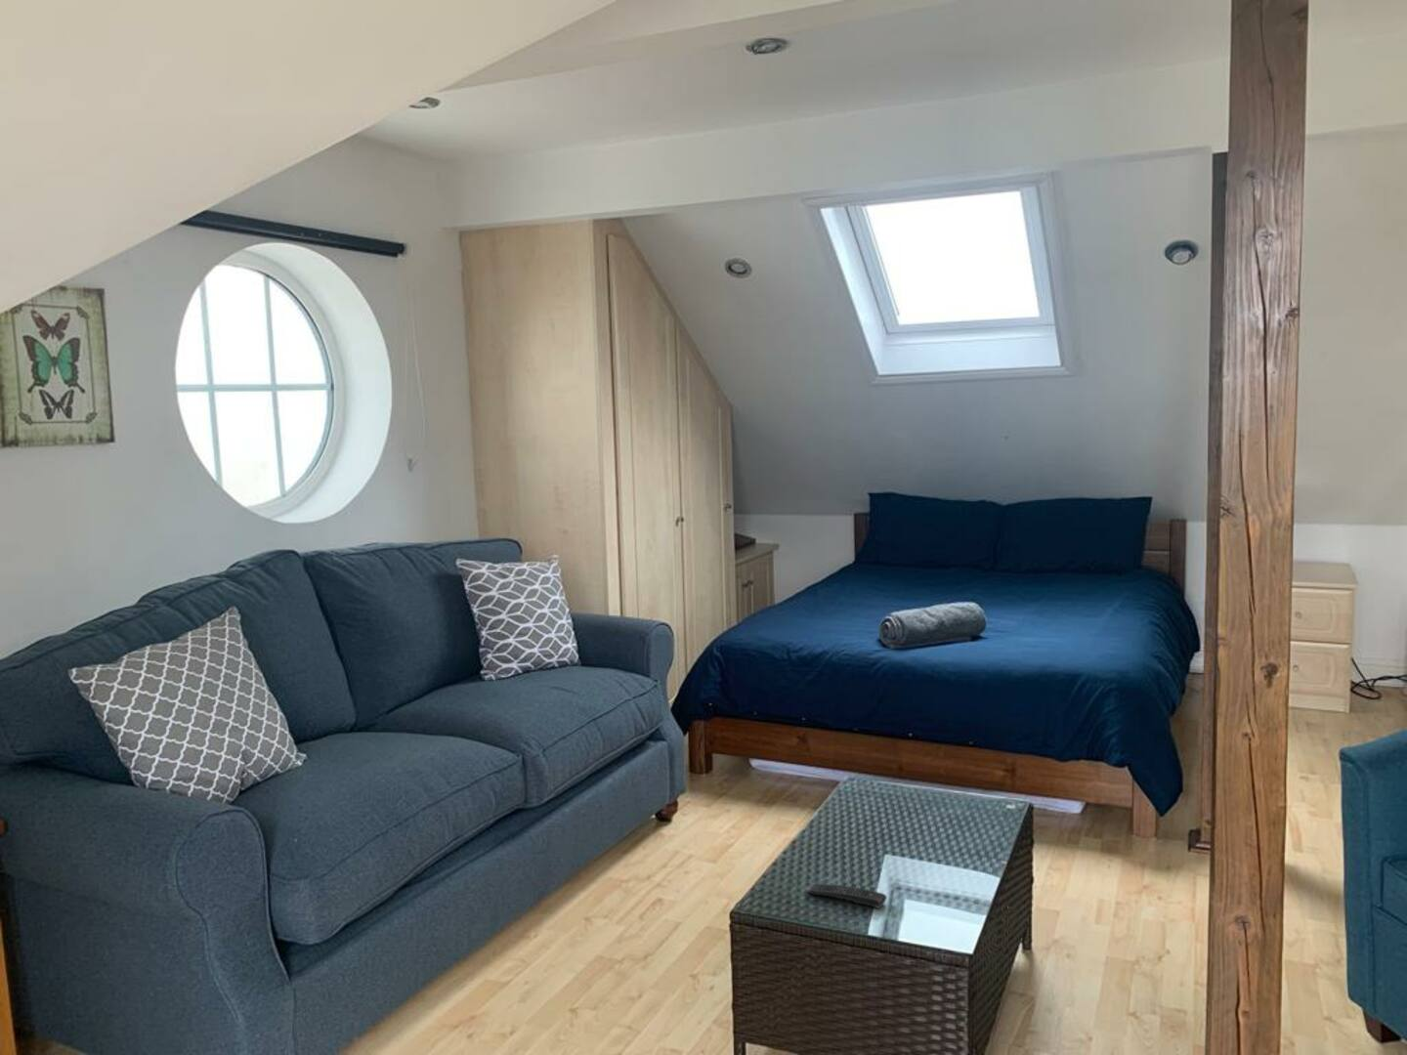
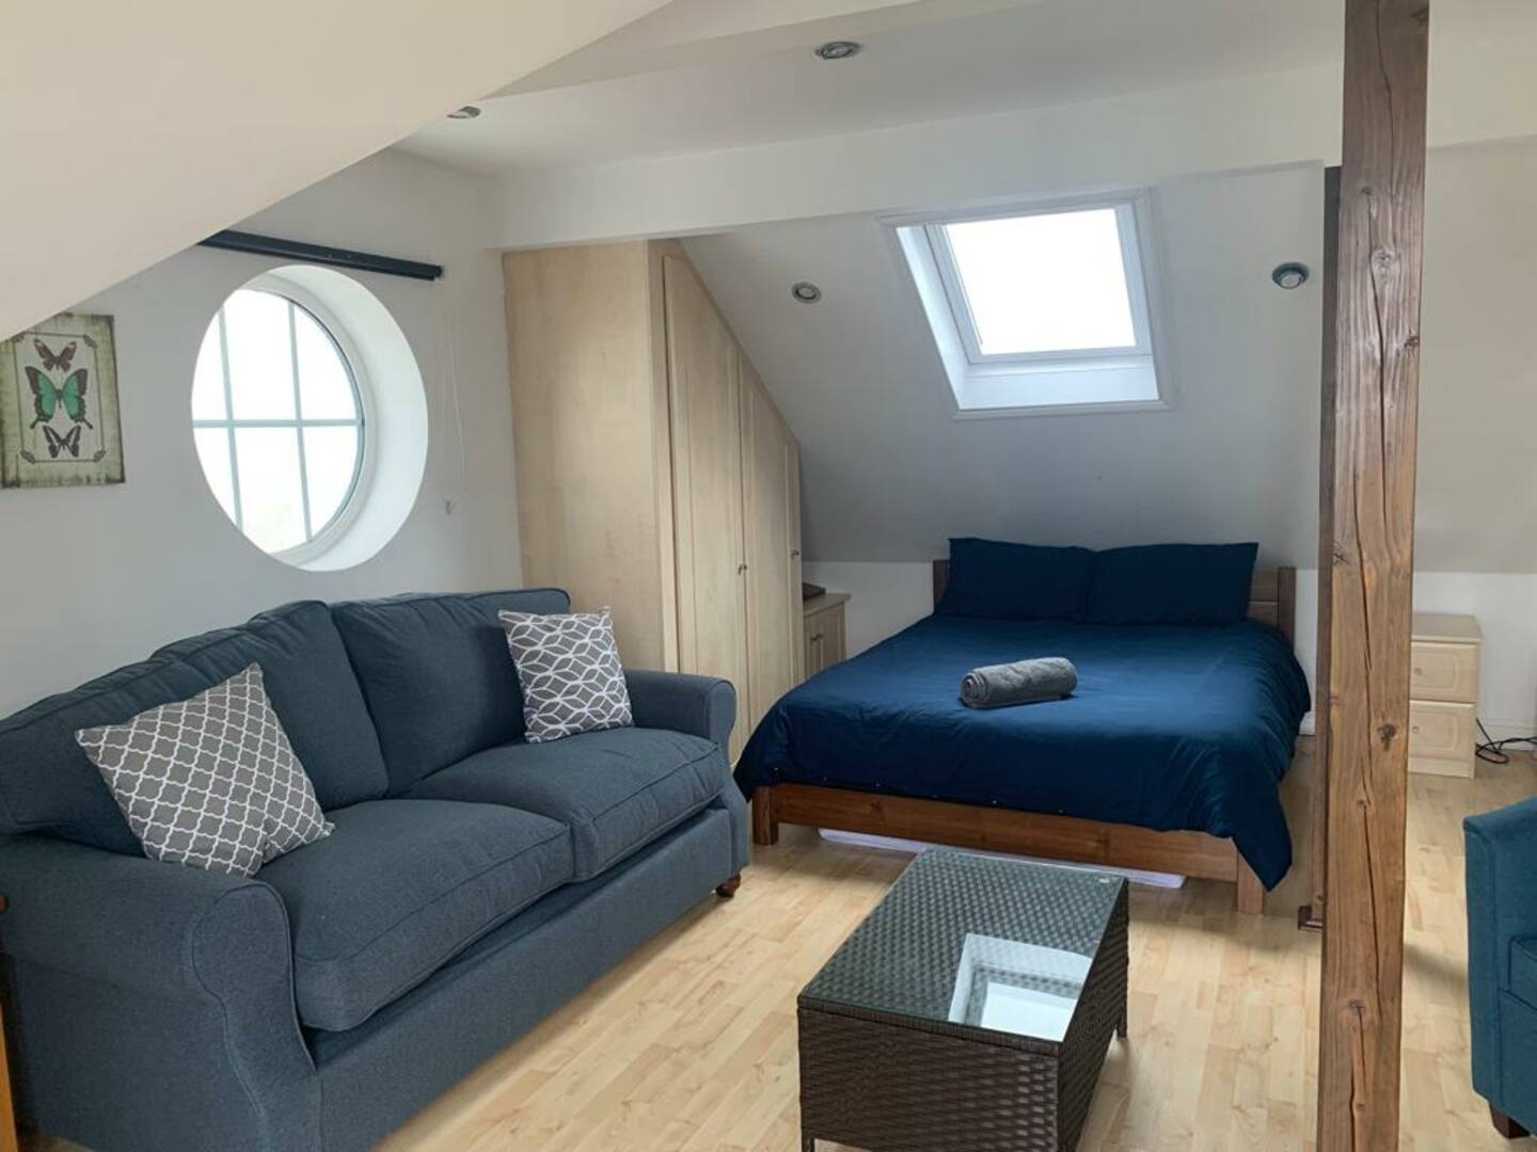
- remote control (844, 894)
